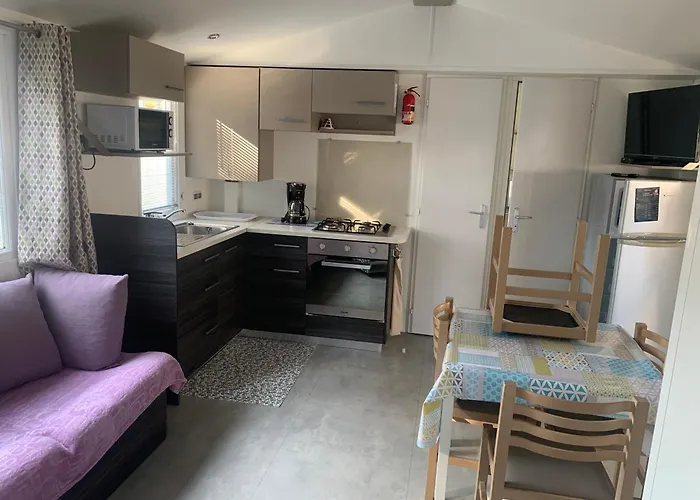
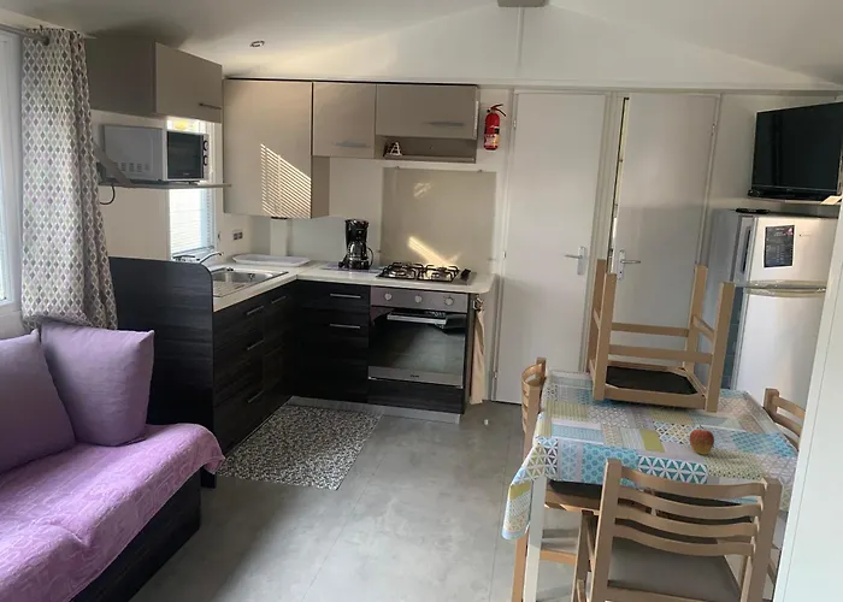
+ fruit (701, 438)
